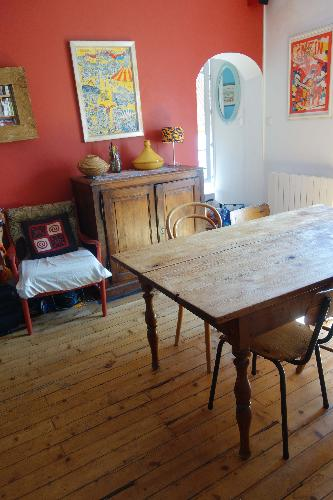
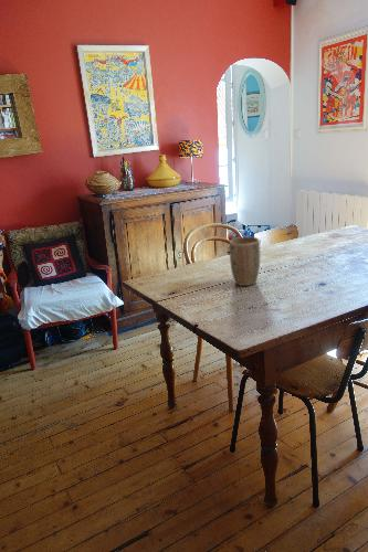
+ plant pot (244, 261)
